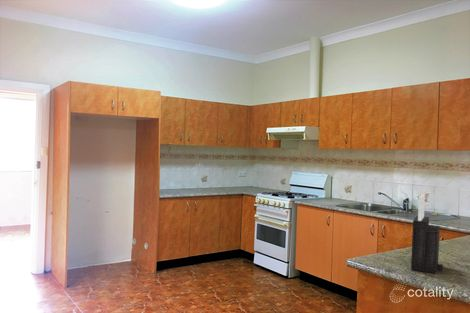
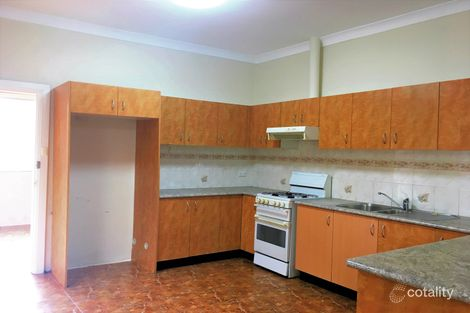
- knife block (429, 231)
